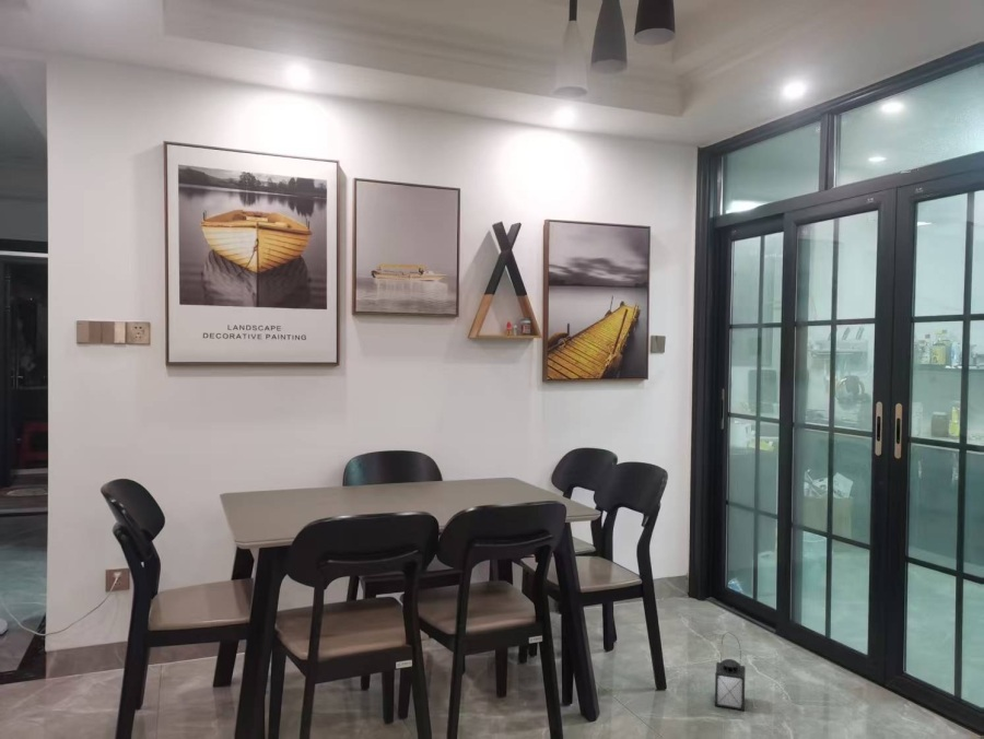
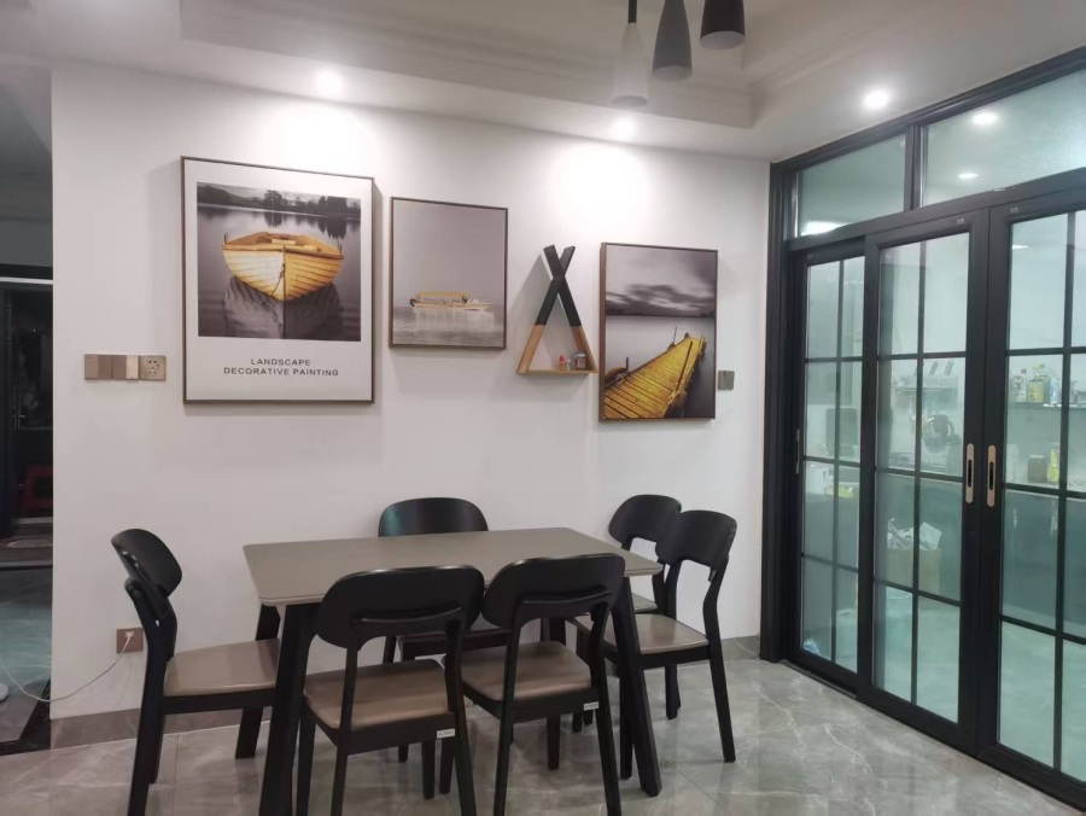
- lantern (730, 667)
